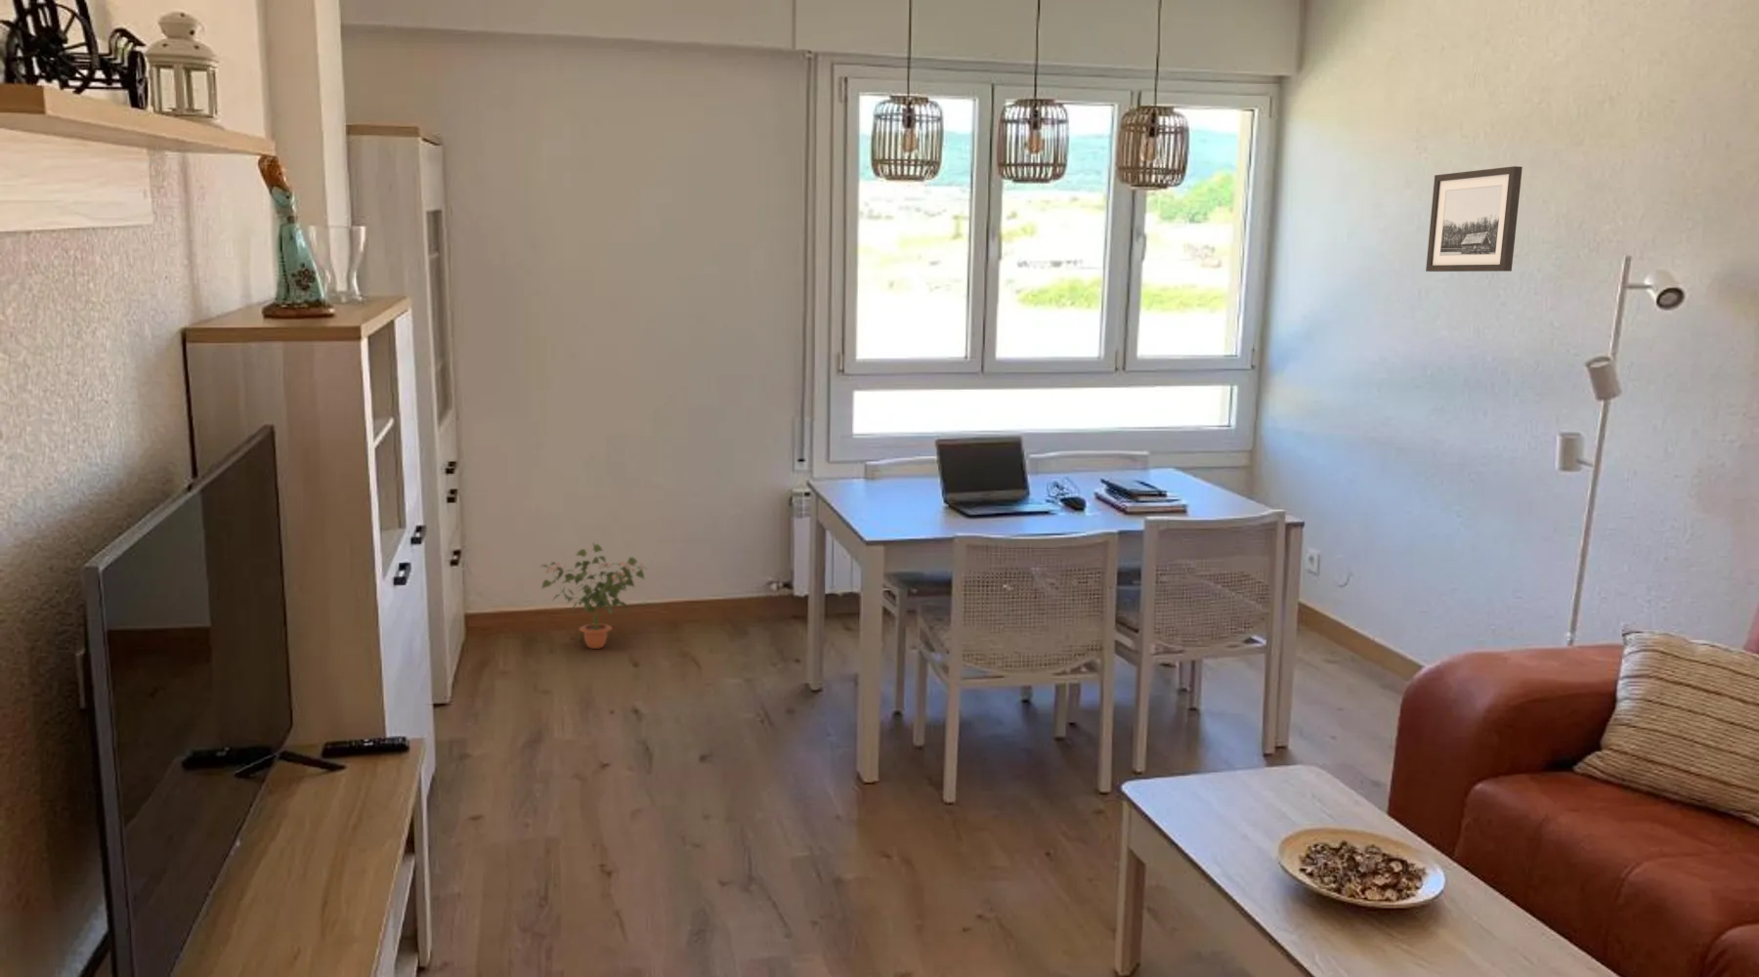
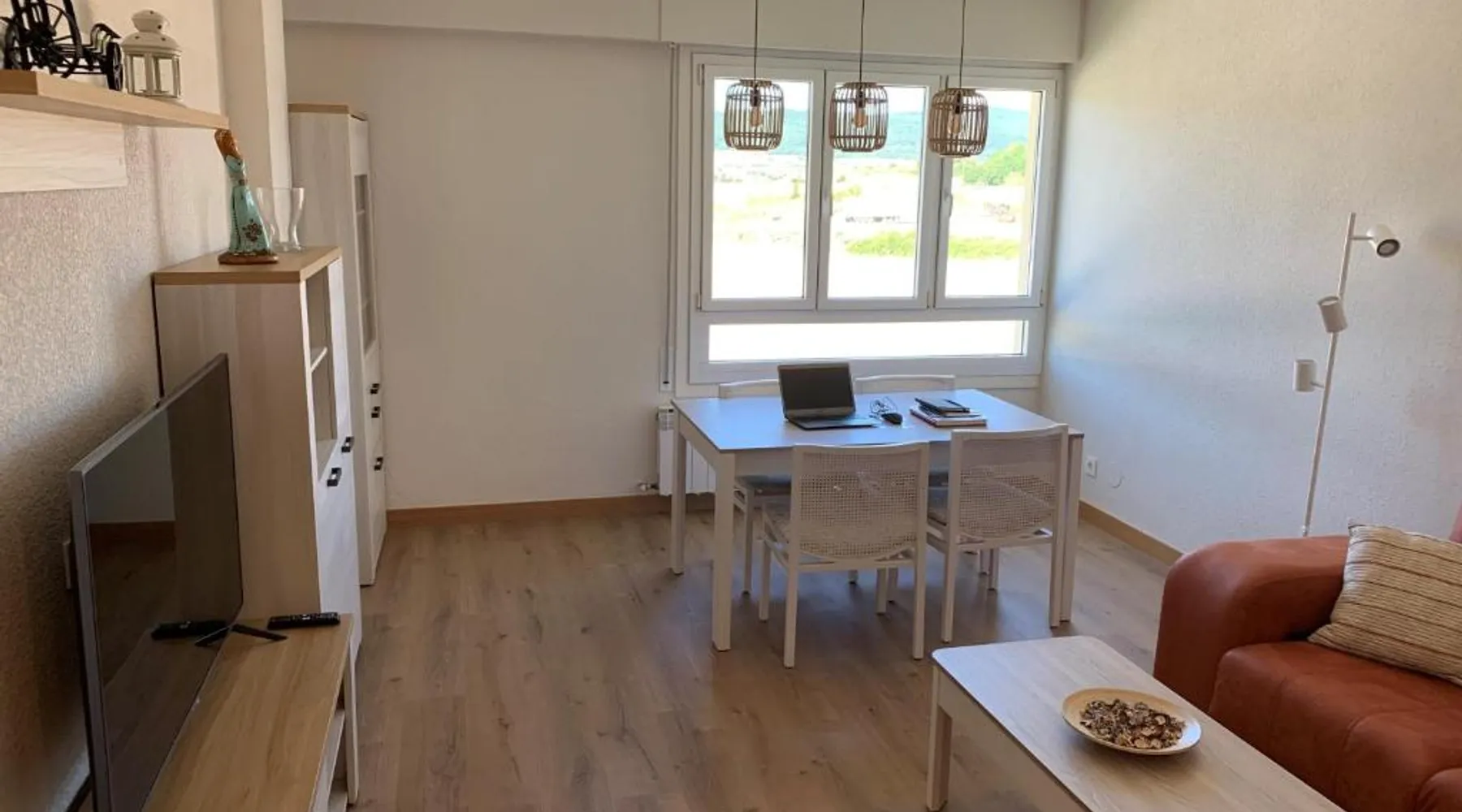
- wall art (1471, 221)
- potted plant (594, 596)
